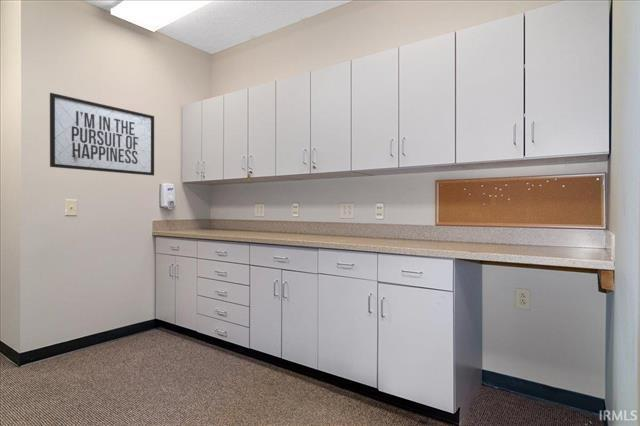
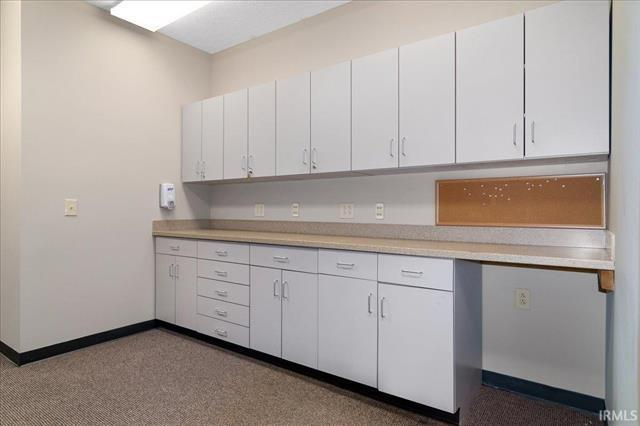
- mirror (107, 138)
